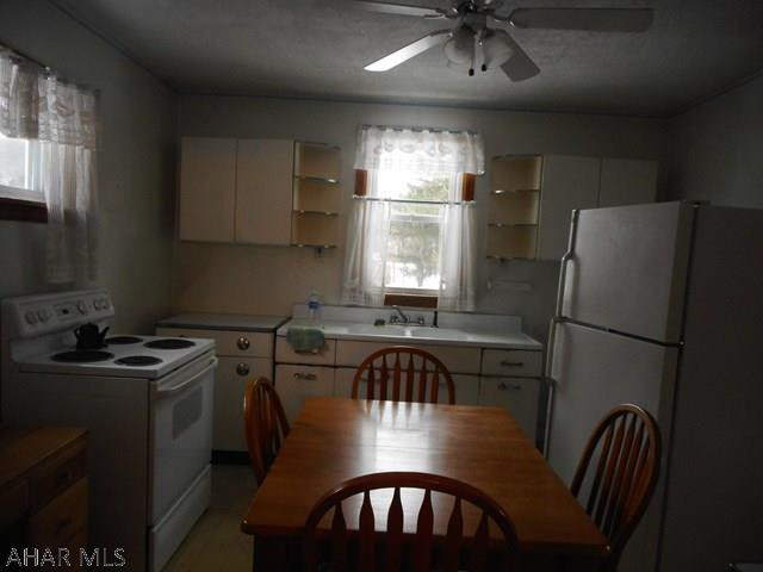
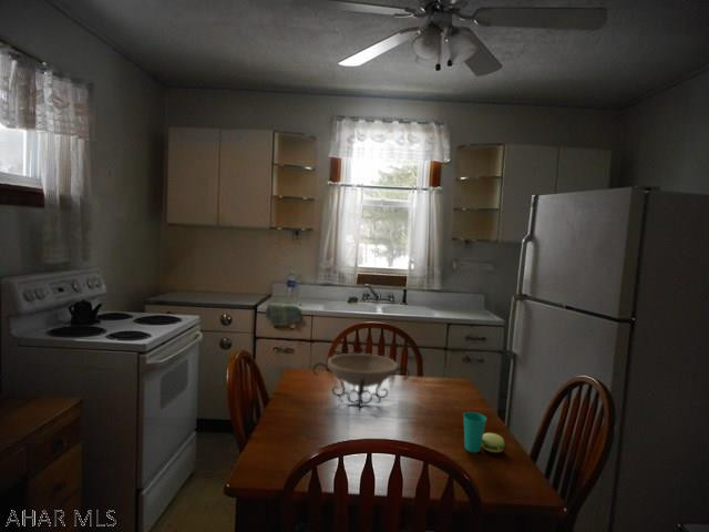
+ cup (483, 432)
+ decorative bowl (360, 382)
